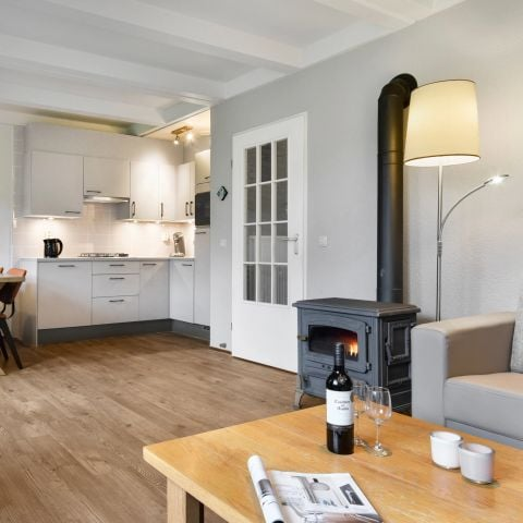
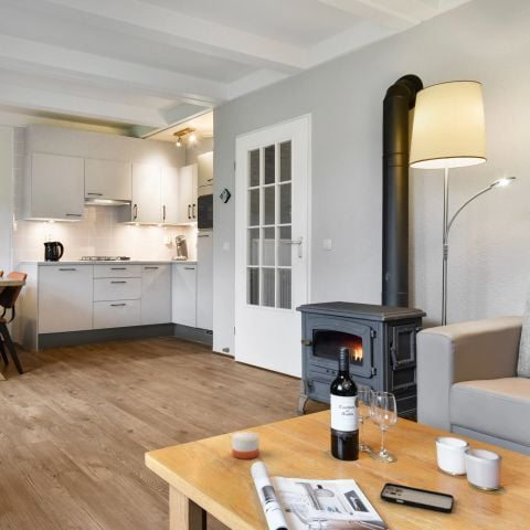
+ smartphone (416, 496)
+ candle (245, 435)
